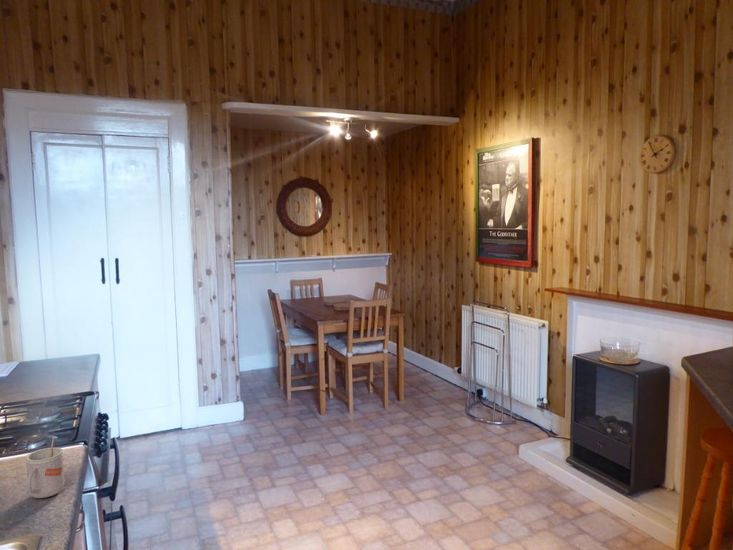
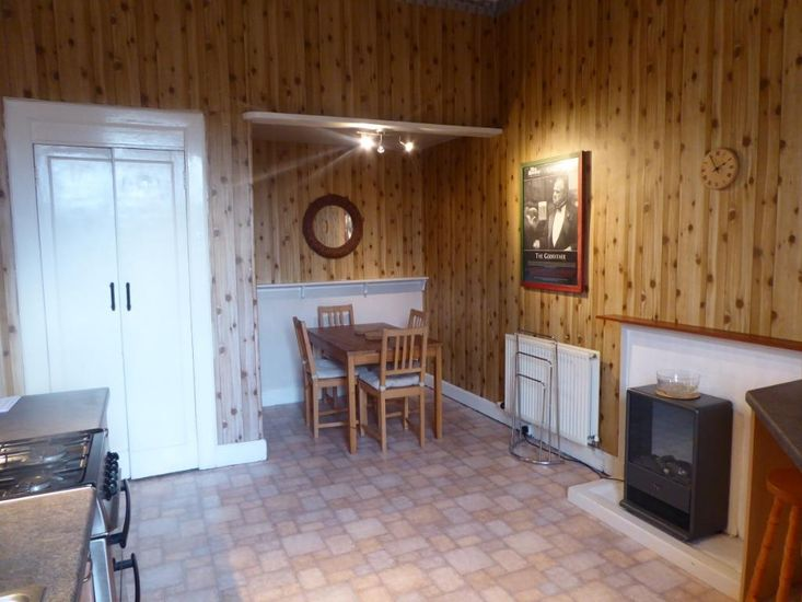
- mug (42, 470)
